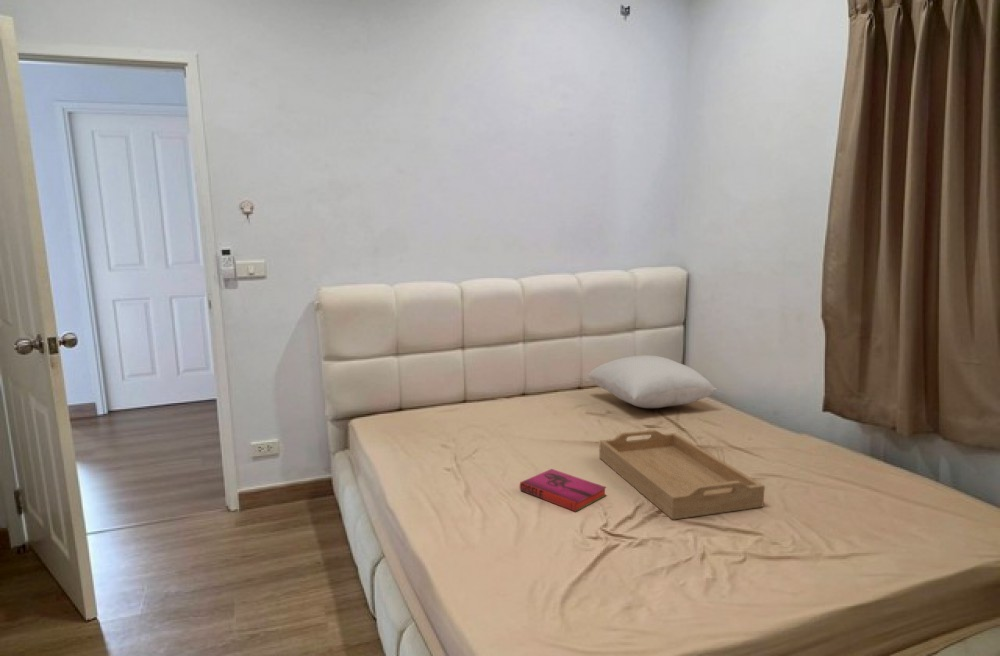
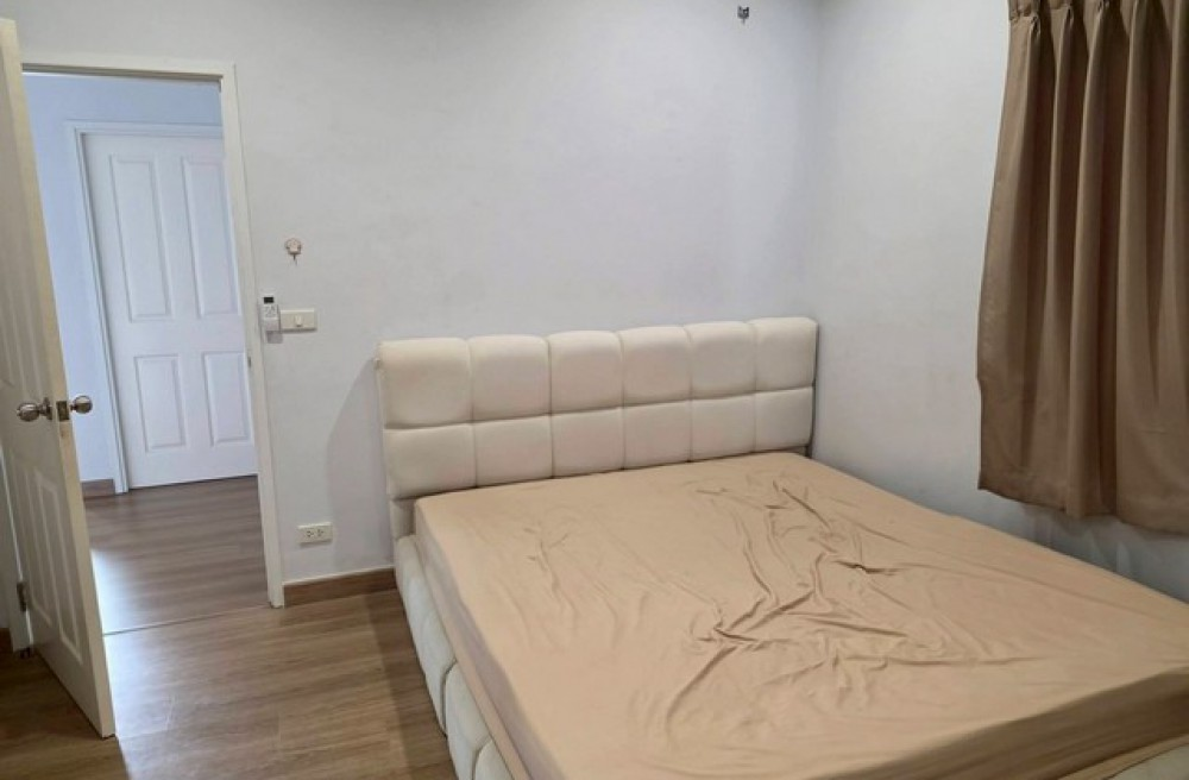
- hardback book (562, 489)
- pillow (649, 380)
- serving tray (673, 467)
